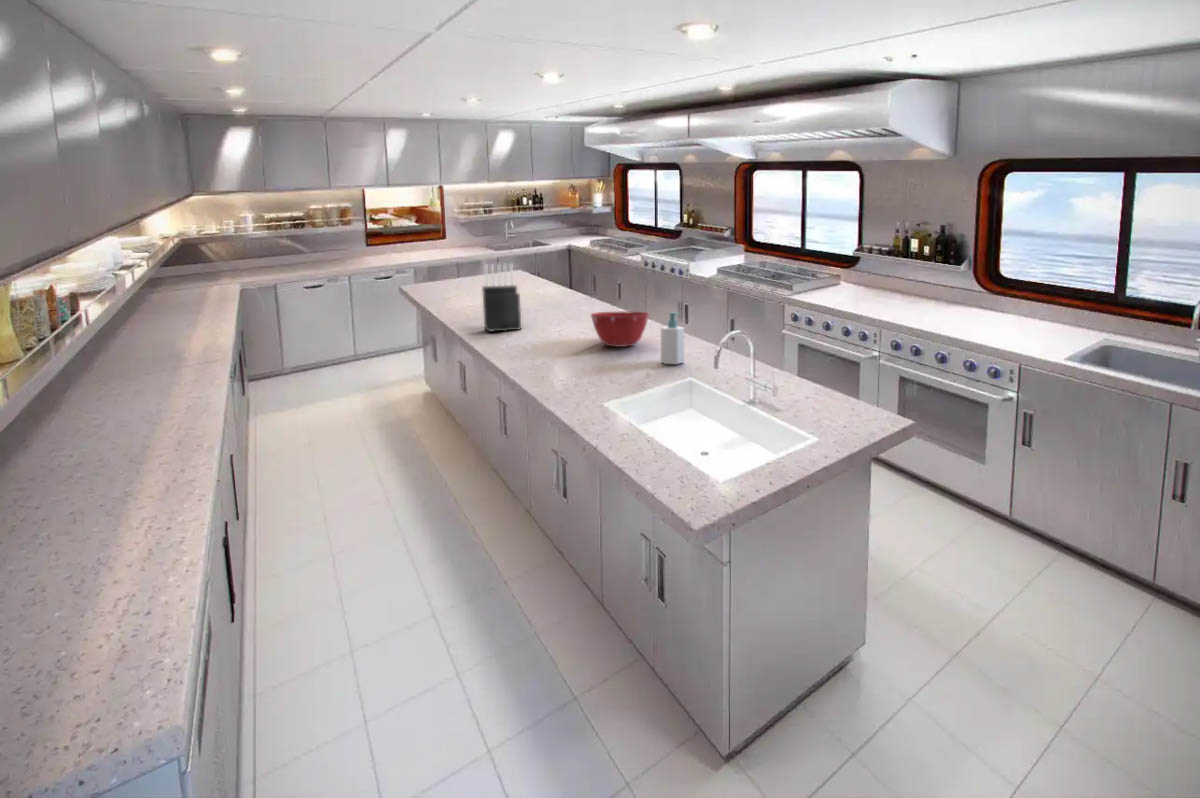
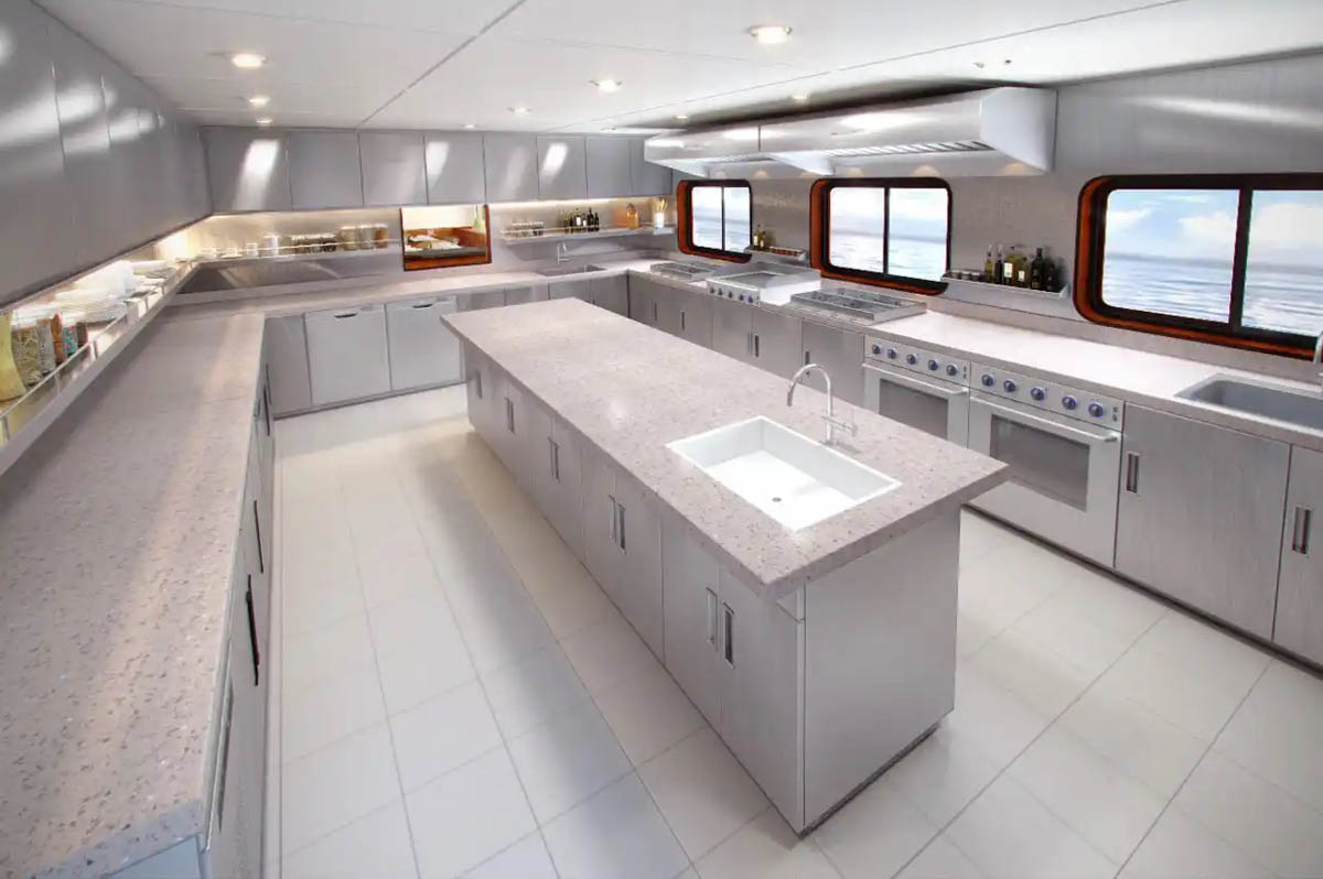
- soap bottle (672, 337)
- mixing bowl (620, 329)
- knife block (501, 297)
